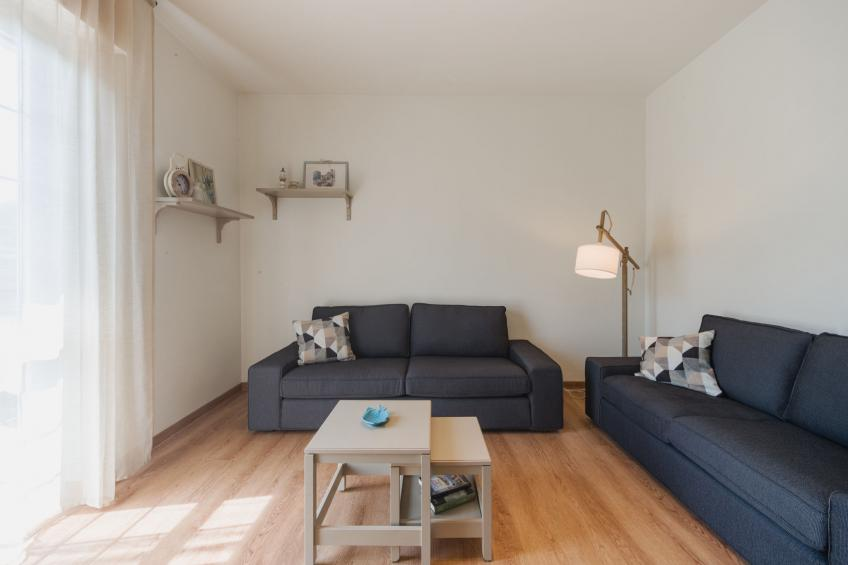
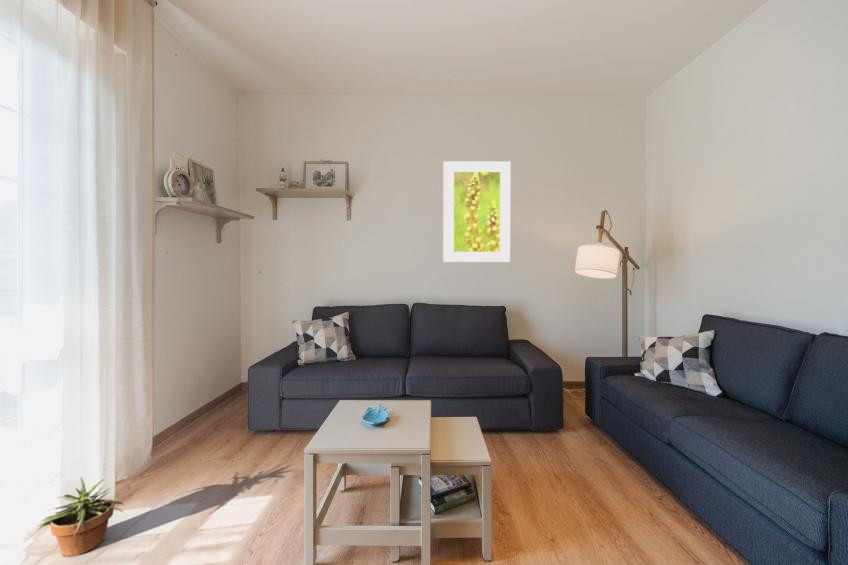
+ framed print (476, 211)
+ potted plant (86, 513)
